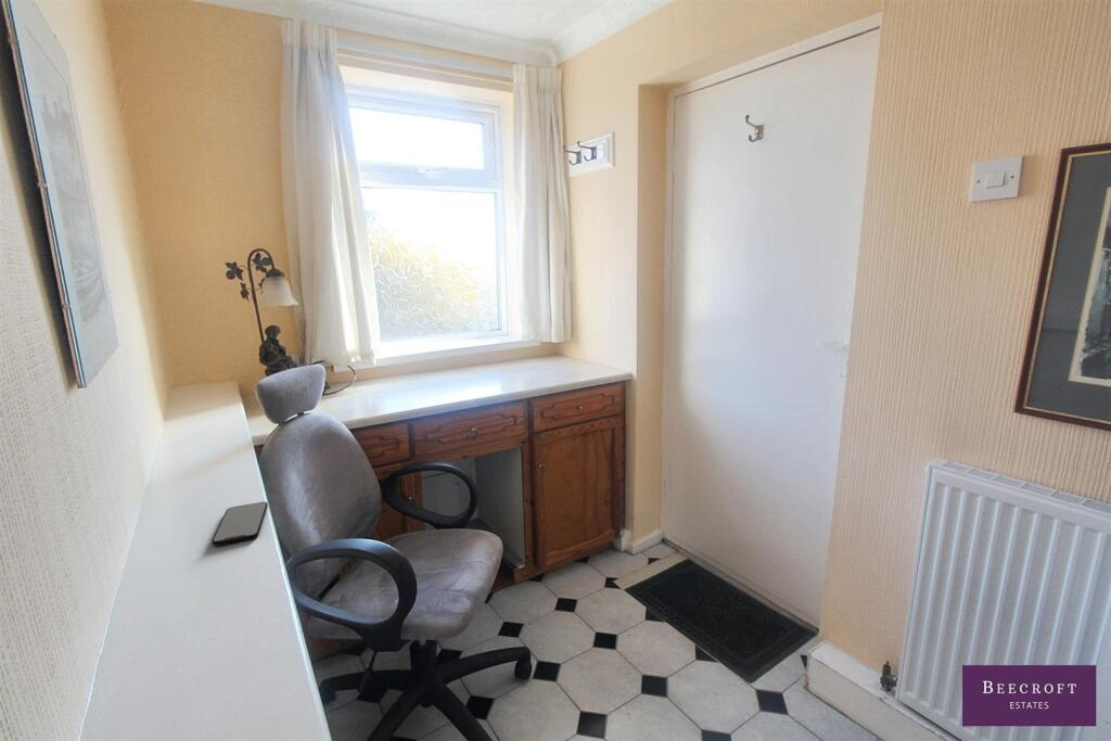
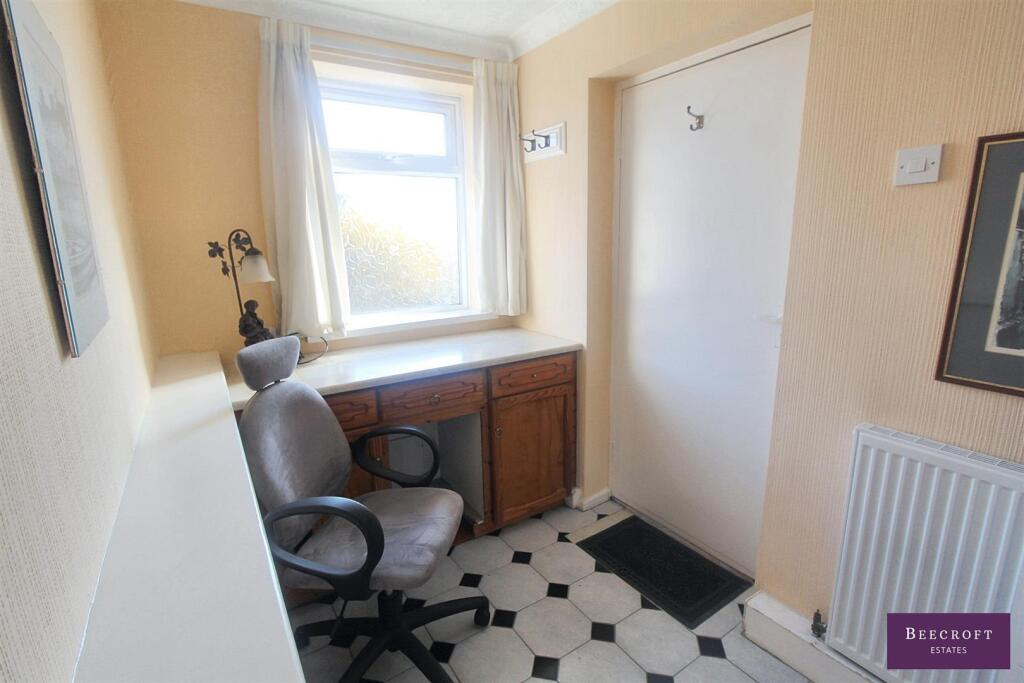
- smartphone (241, 522)
